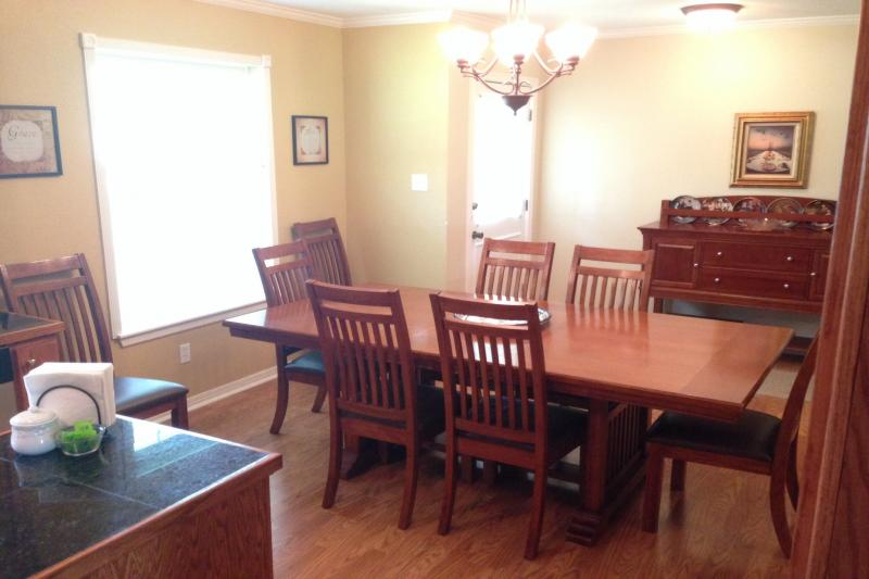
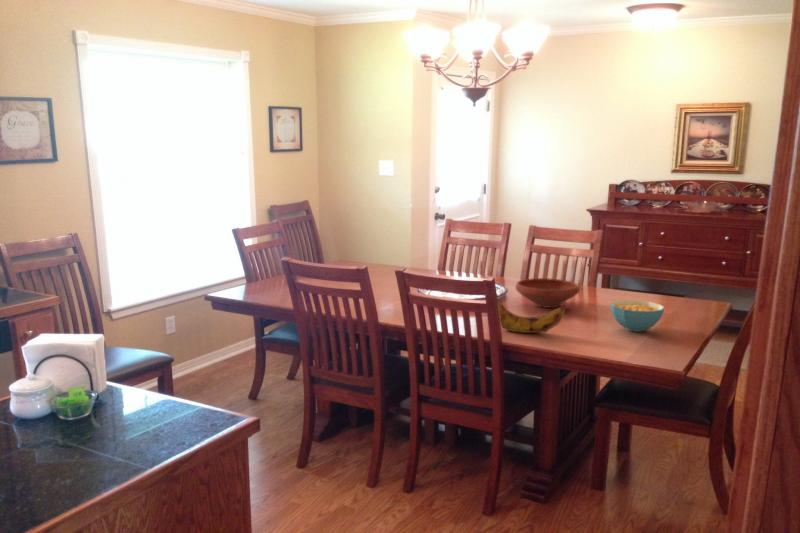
+ bowl (546, 294)
+ banana (522, 316)
+ cereal bowl (636, 317)
